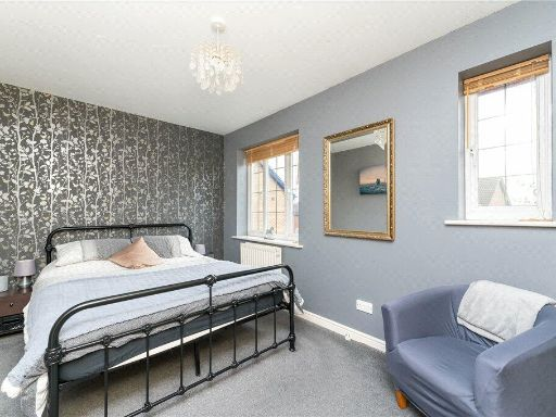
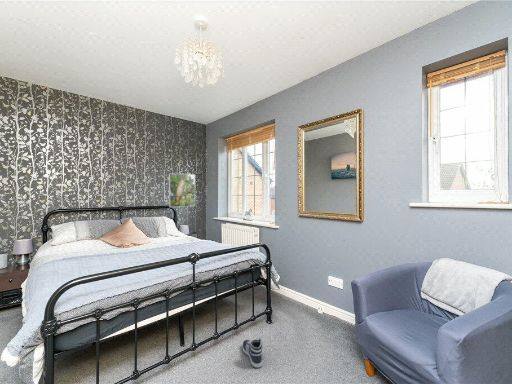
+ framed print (182, 190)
+ sneaker (252, 345)
